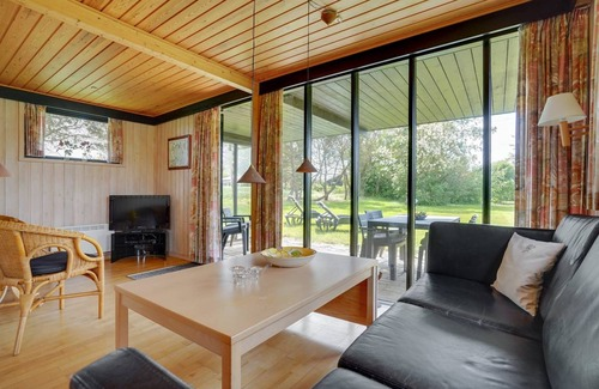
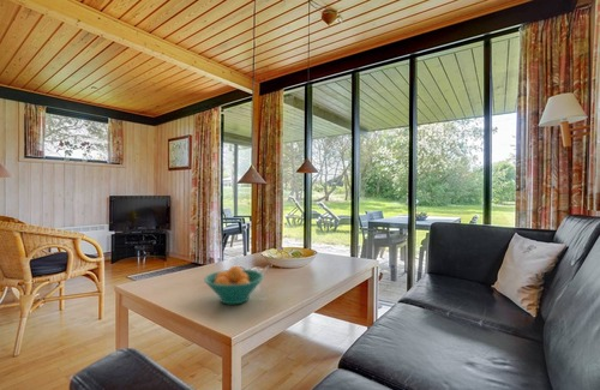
+ fruit bowl (234, 282)
